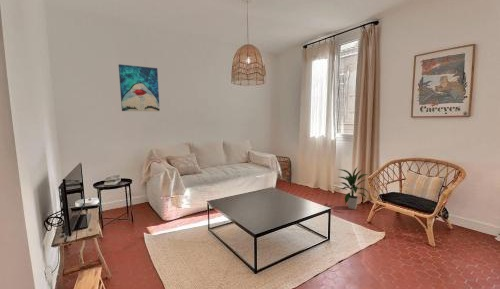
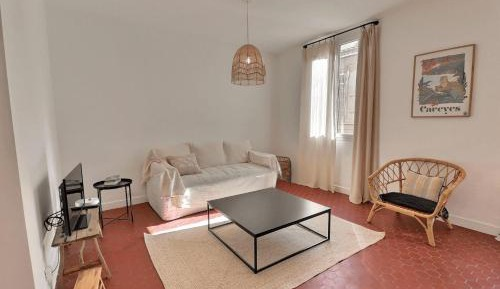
- wall art (140, 89)
- indoor plant (351, 187)
